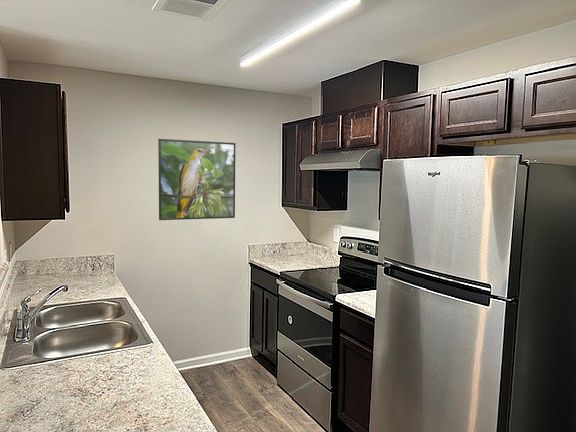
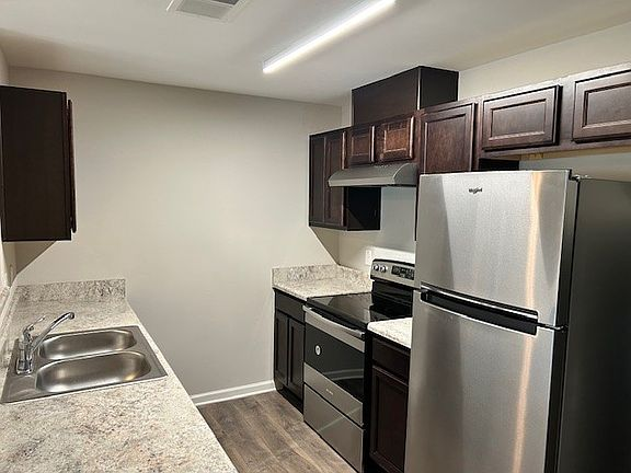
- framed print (198, 180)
